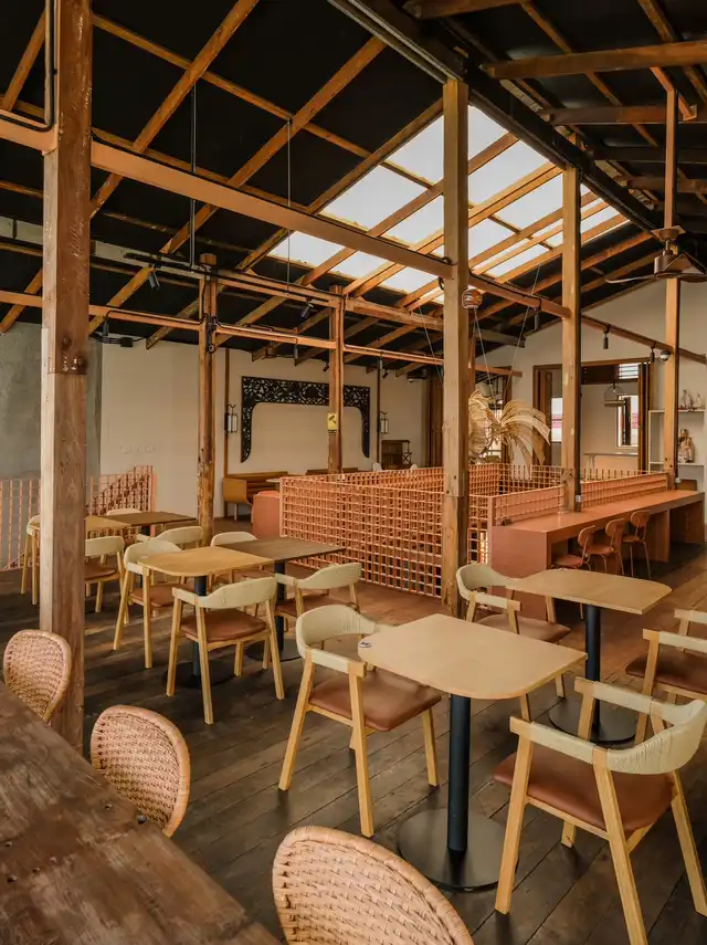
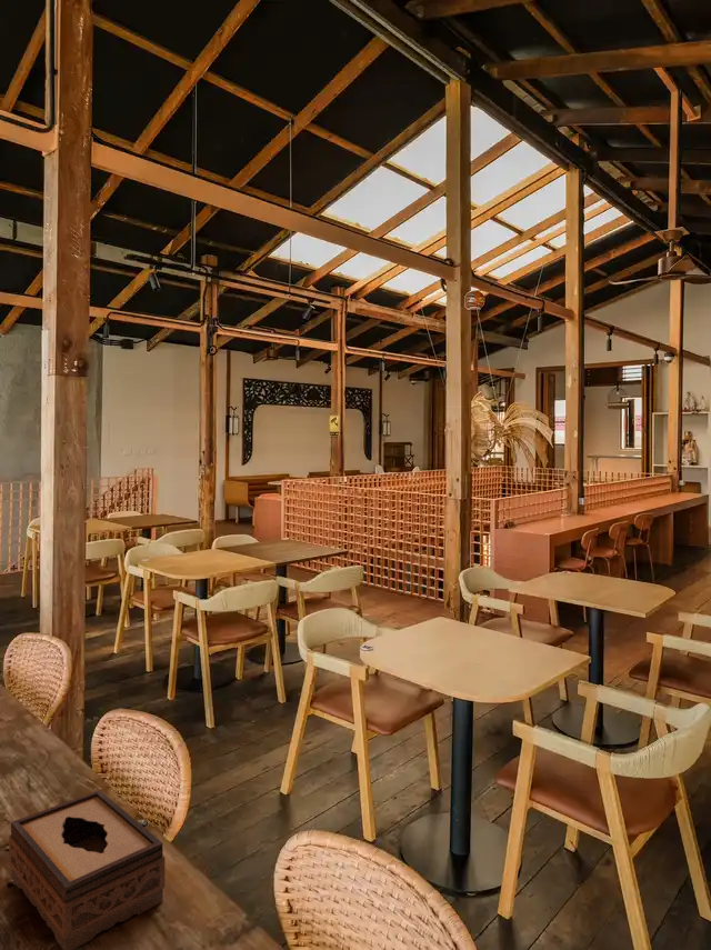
+ tissue box (84, 860)
